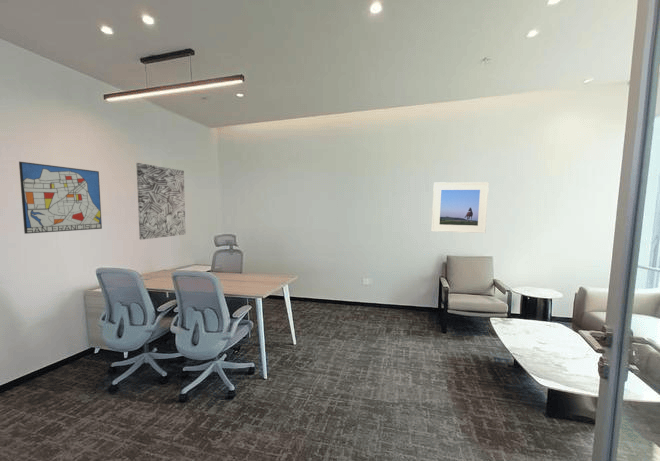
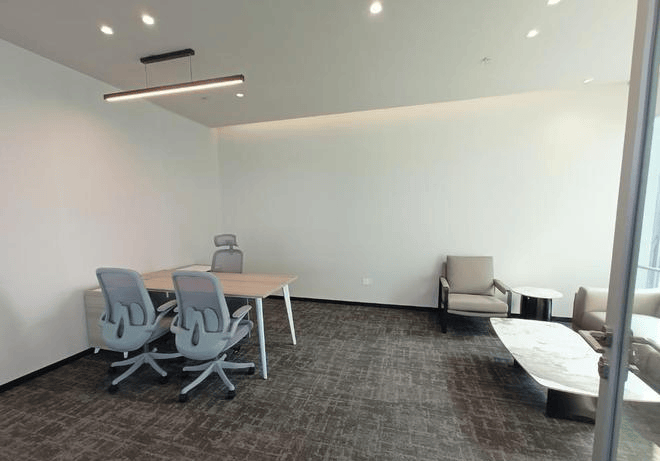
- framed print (459, 207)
- wall art (163, 202)
- wall art (65, 199)
